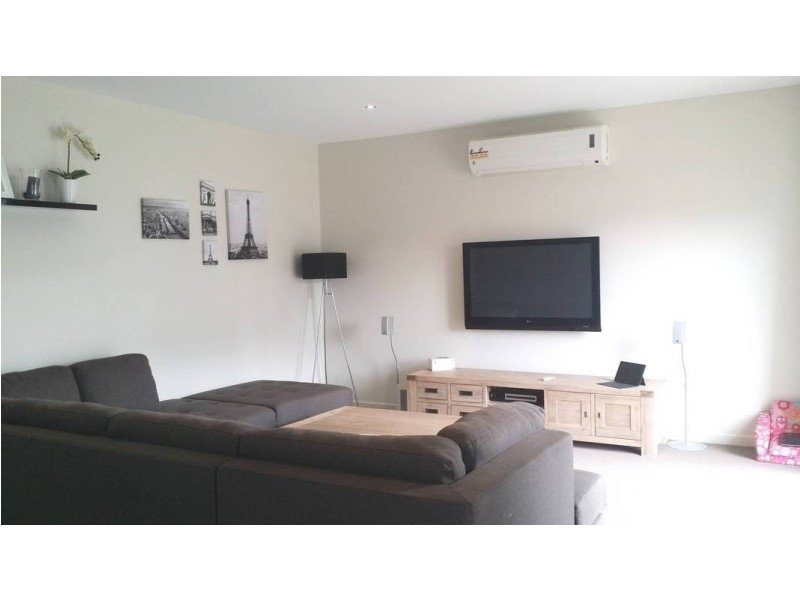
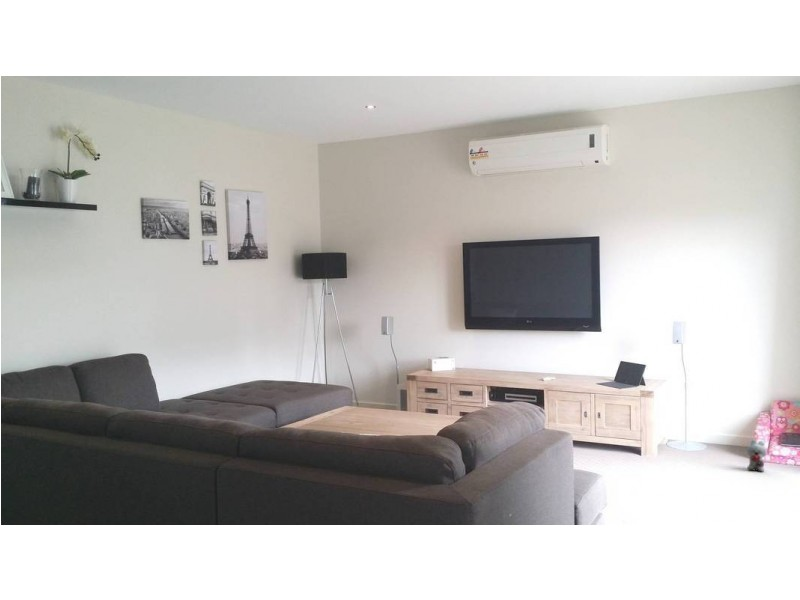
+ plush toy (756, 454)
